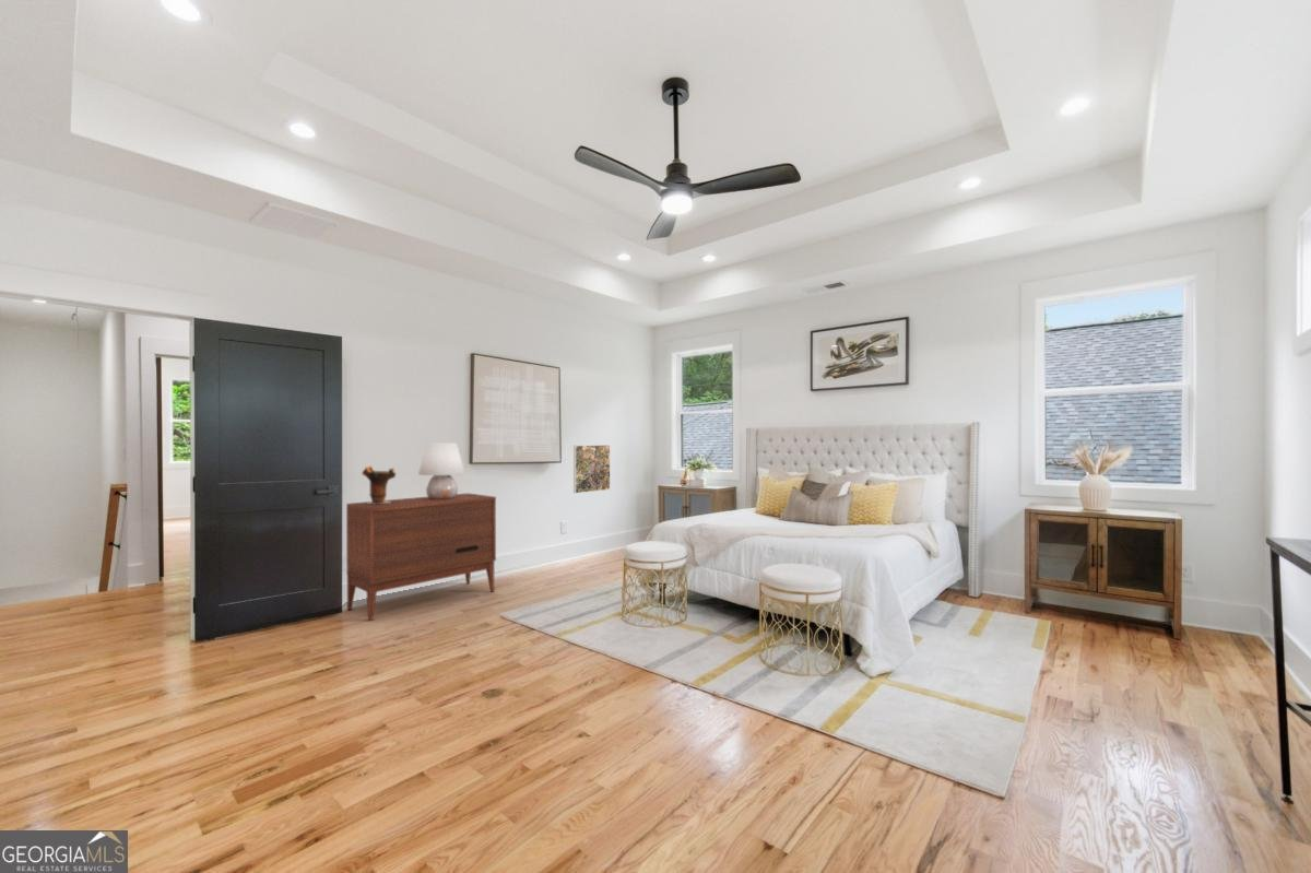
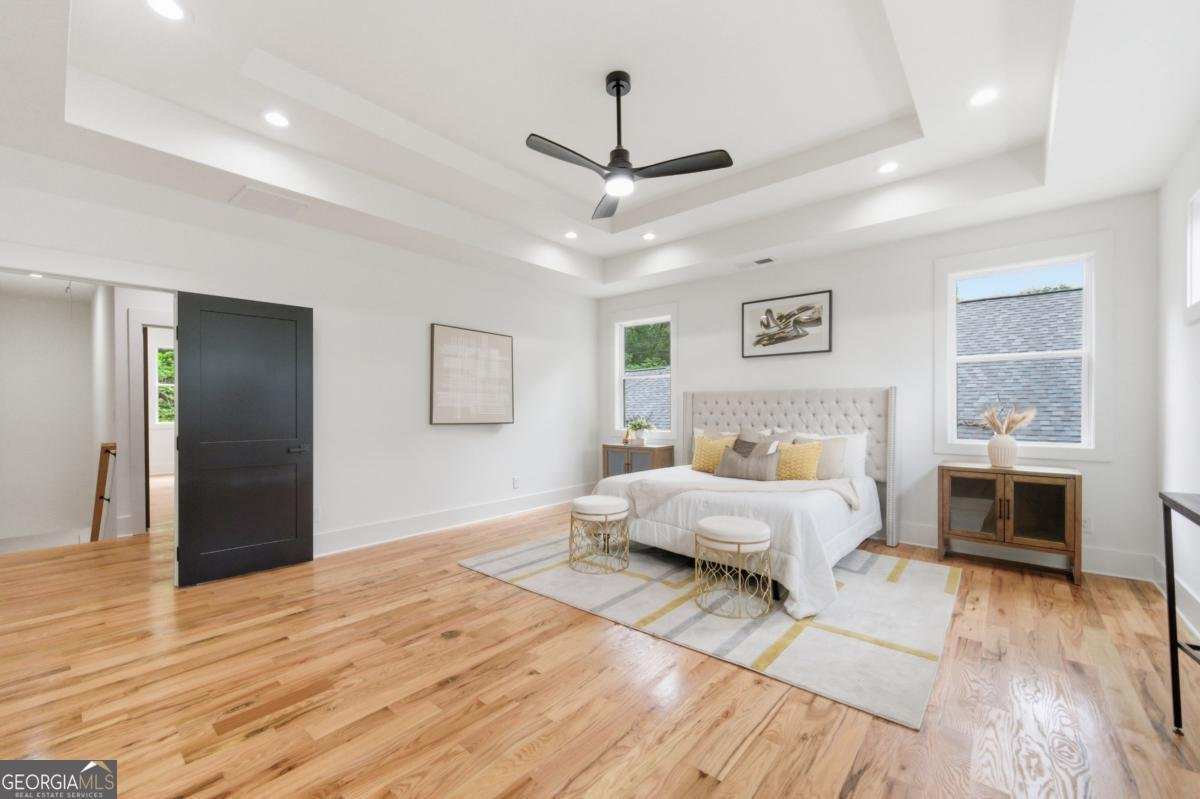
- dresser (424, 550)
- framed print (592, 468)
- table lamp (441, 470)
- decorative vase (379, 484)
